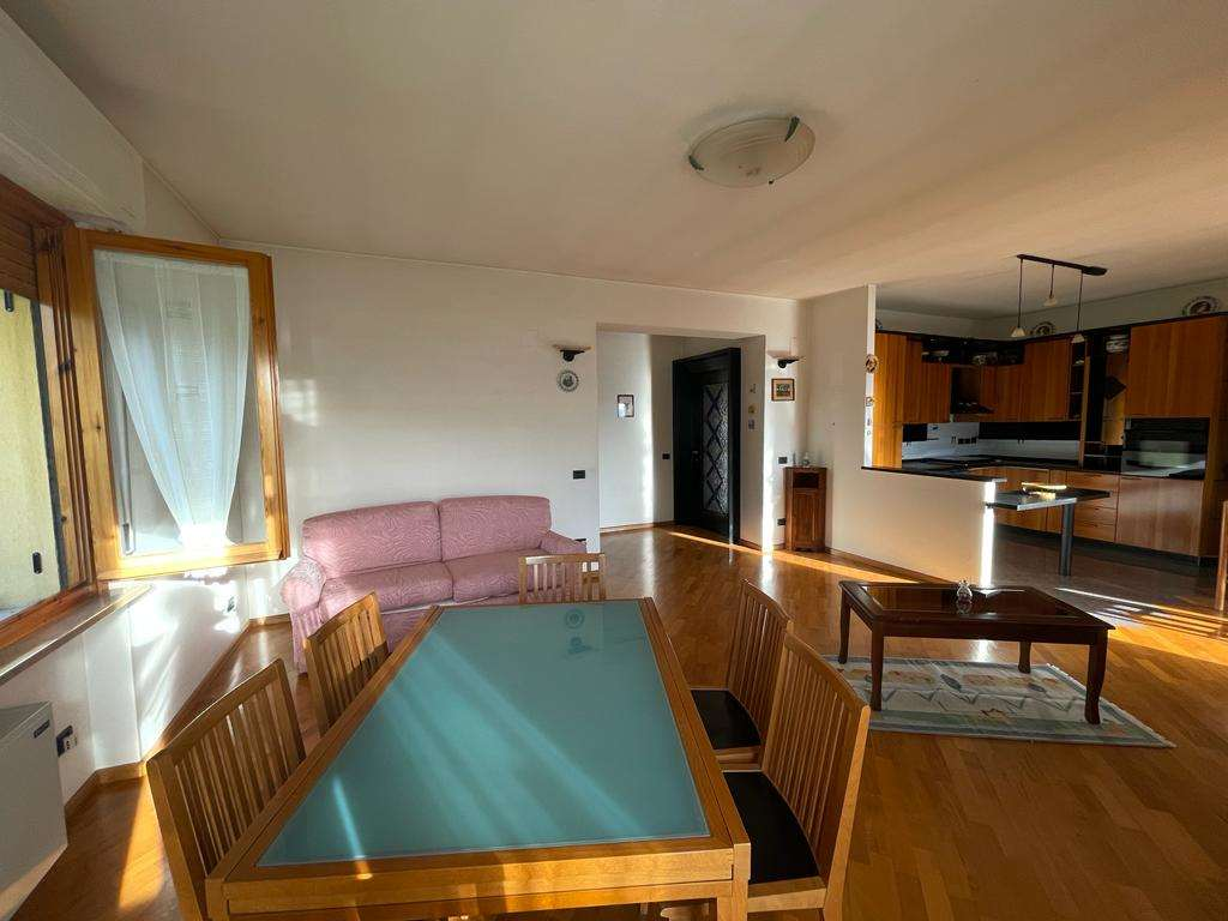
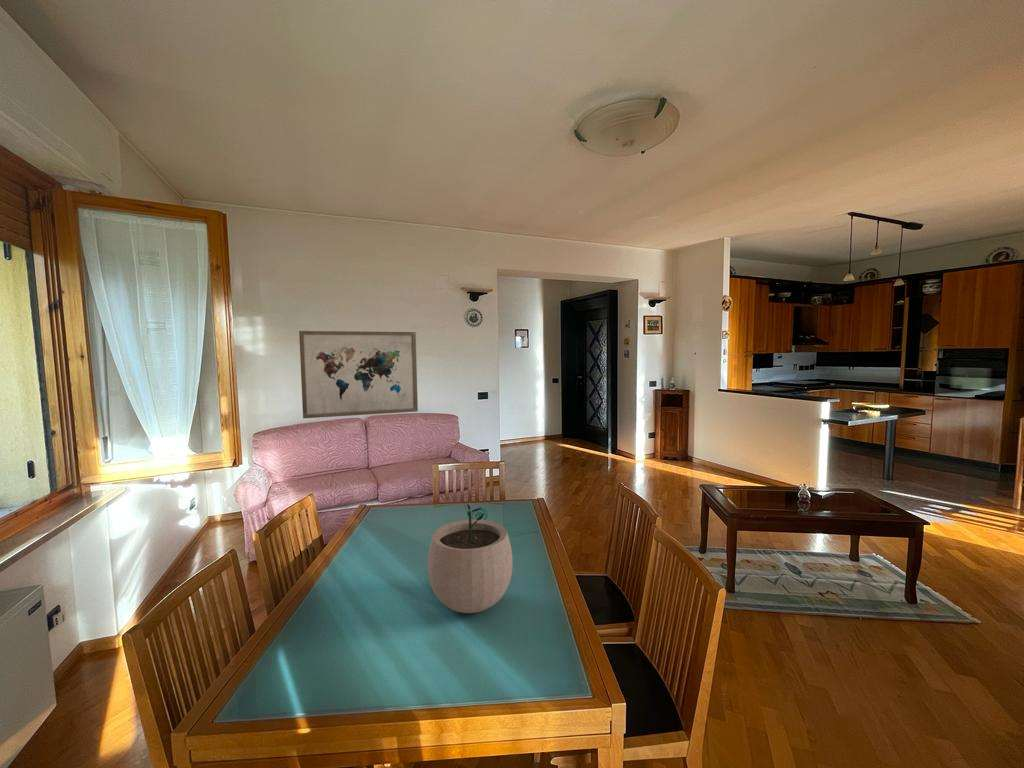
+ plant pot (470, 553)
+ wall art (361, 373)
